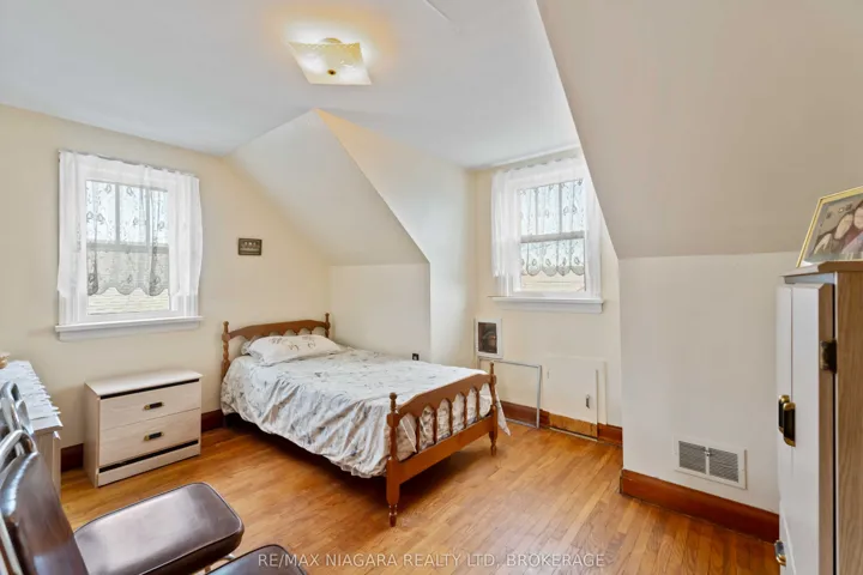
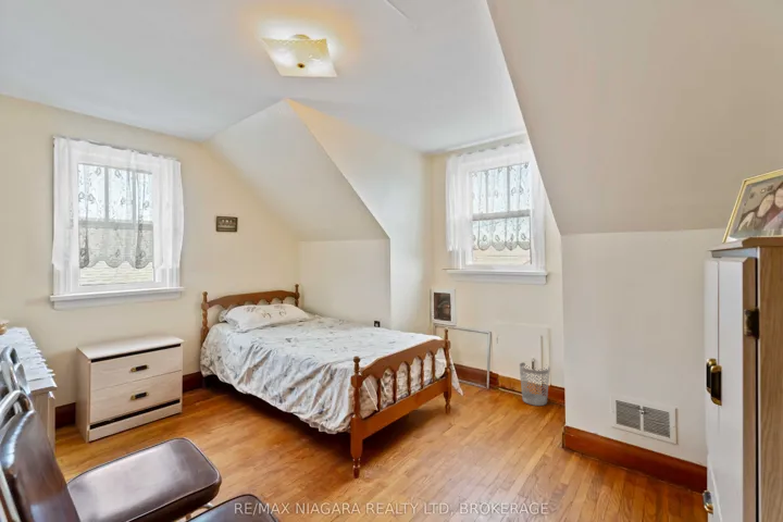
+ wastebasket (534, 383)
